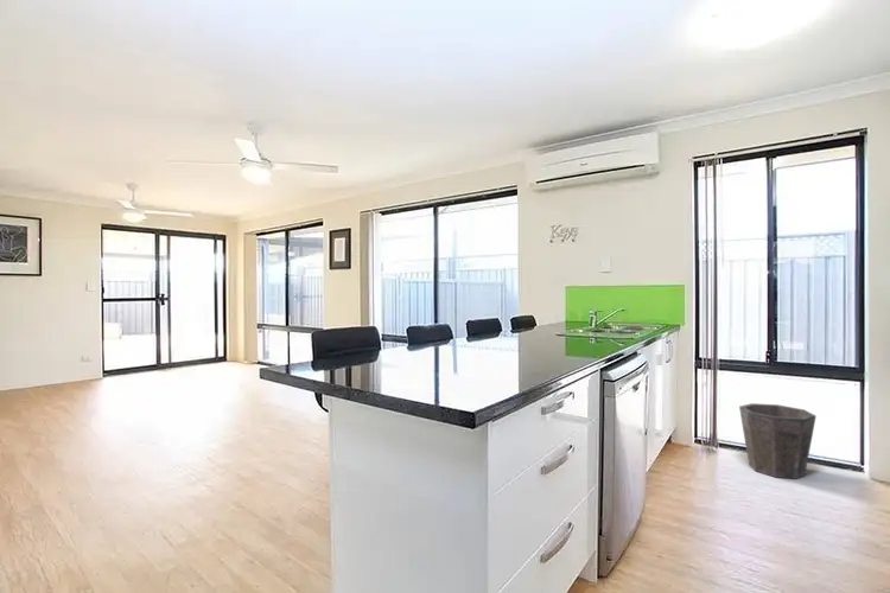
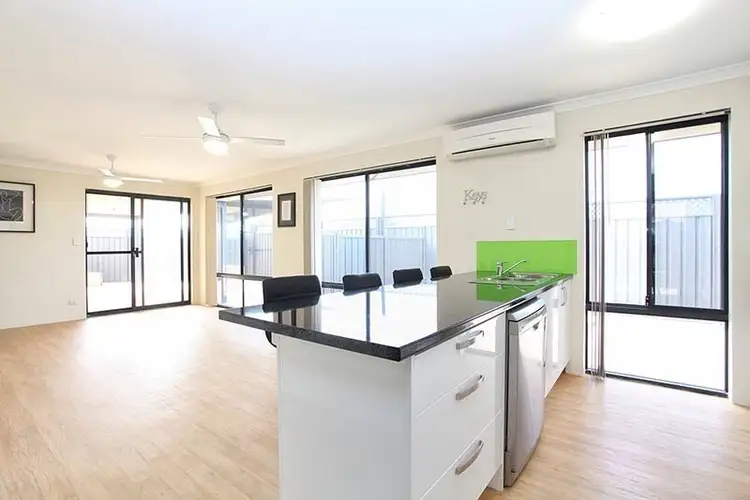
- waste bin (776, 440)
